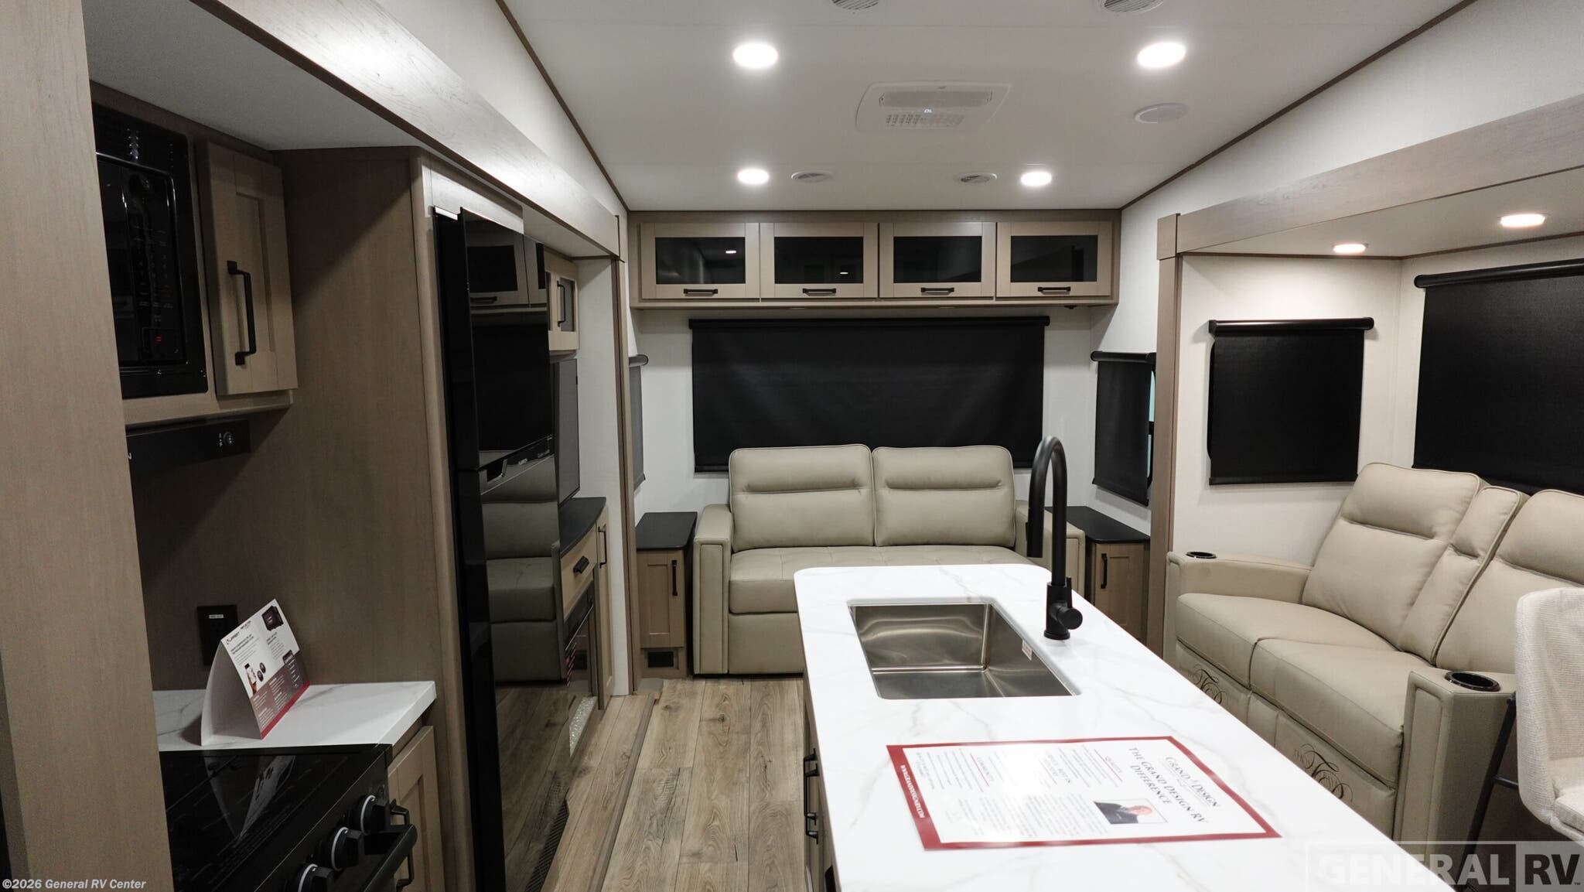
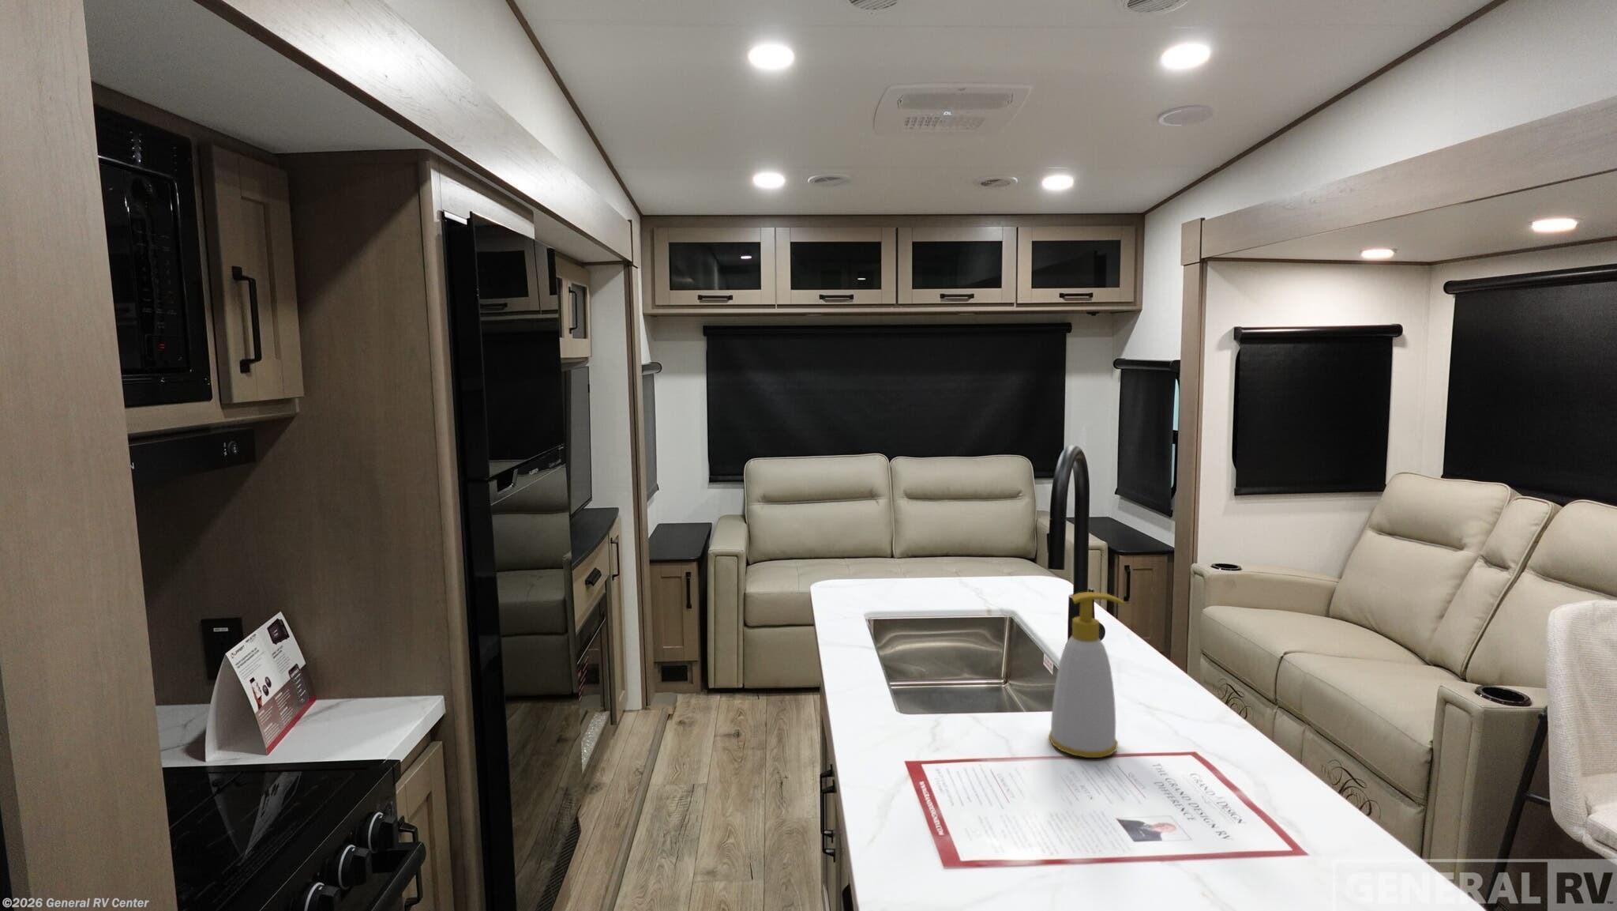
+ soap bottle (1085, 669)
